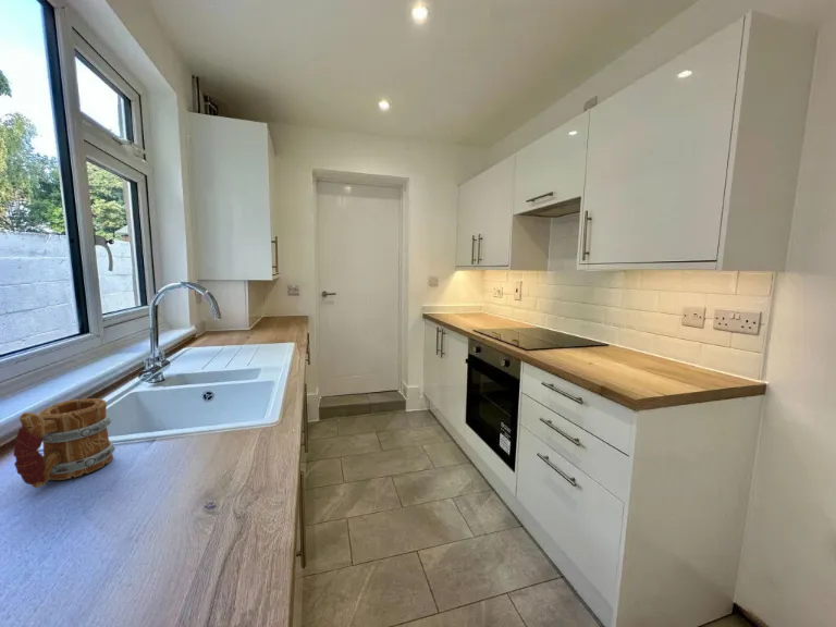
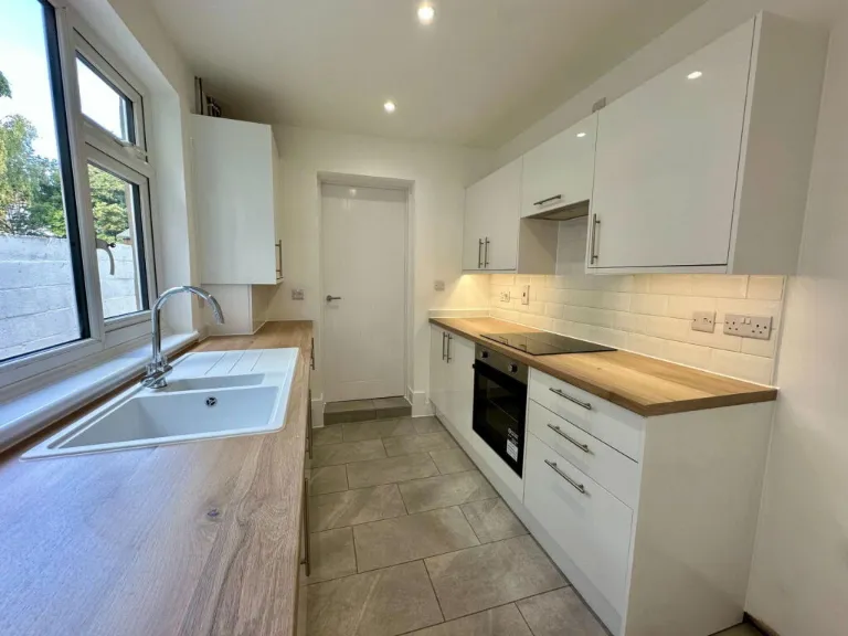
- mug (63, 437)
